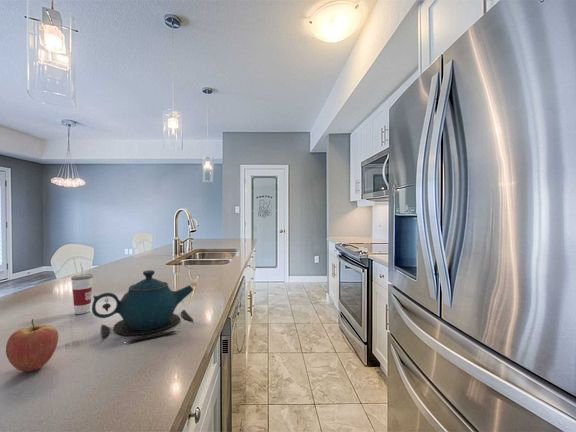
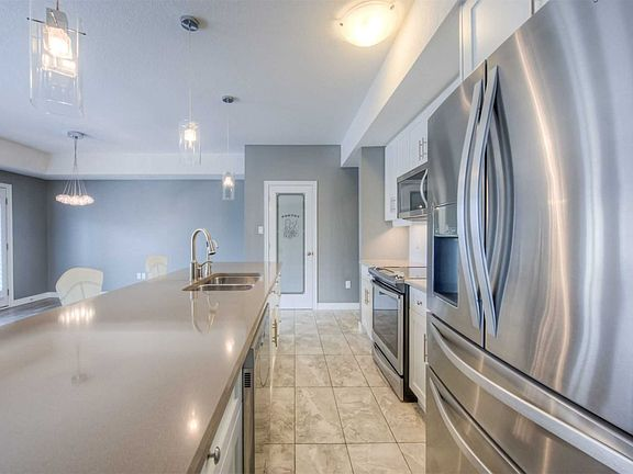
- fruit (33, 343)
- teapot (146, 297)
- cup (82, 287)
